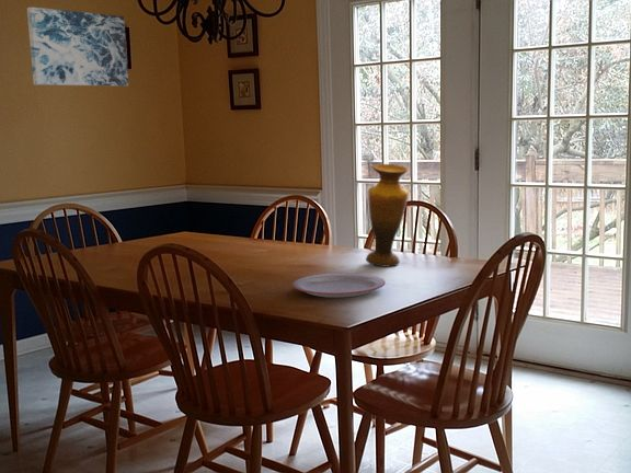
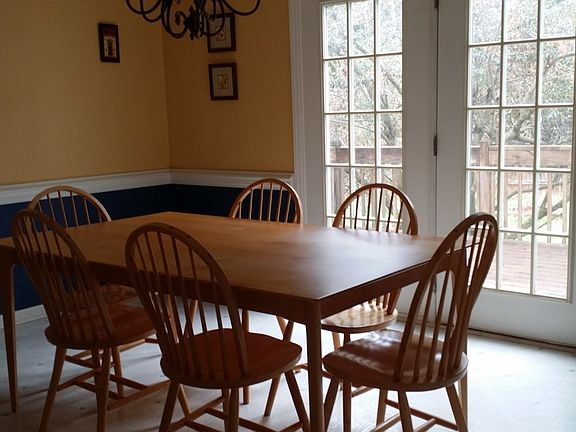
- vase (386, 215)
- wall art (80, 48)
- plate (339, 286)
